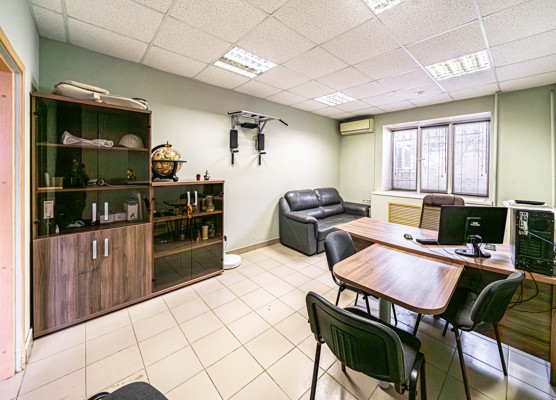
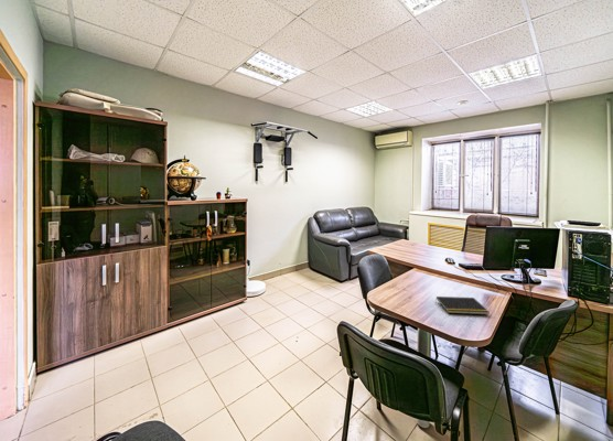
+ notepad (461, 304)
